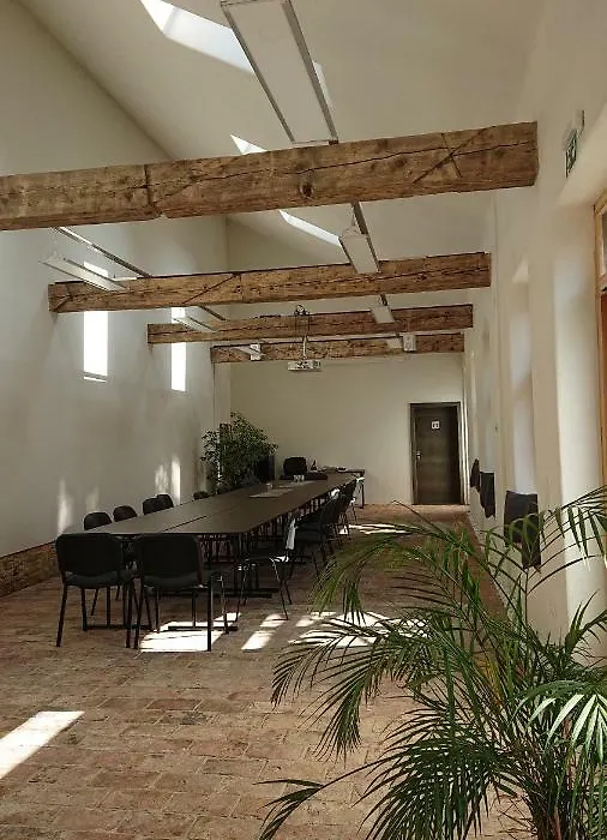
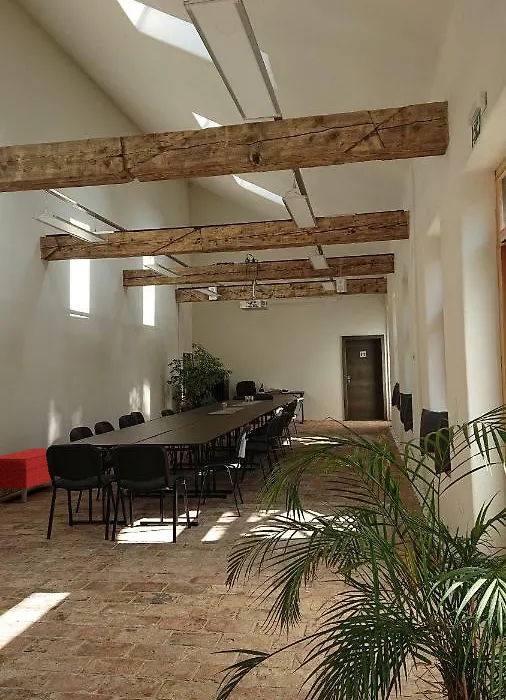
+ bench (30, 473)
